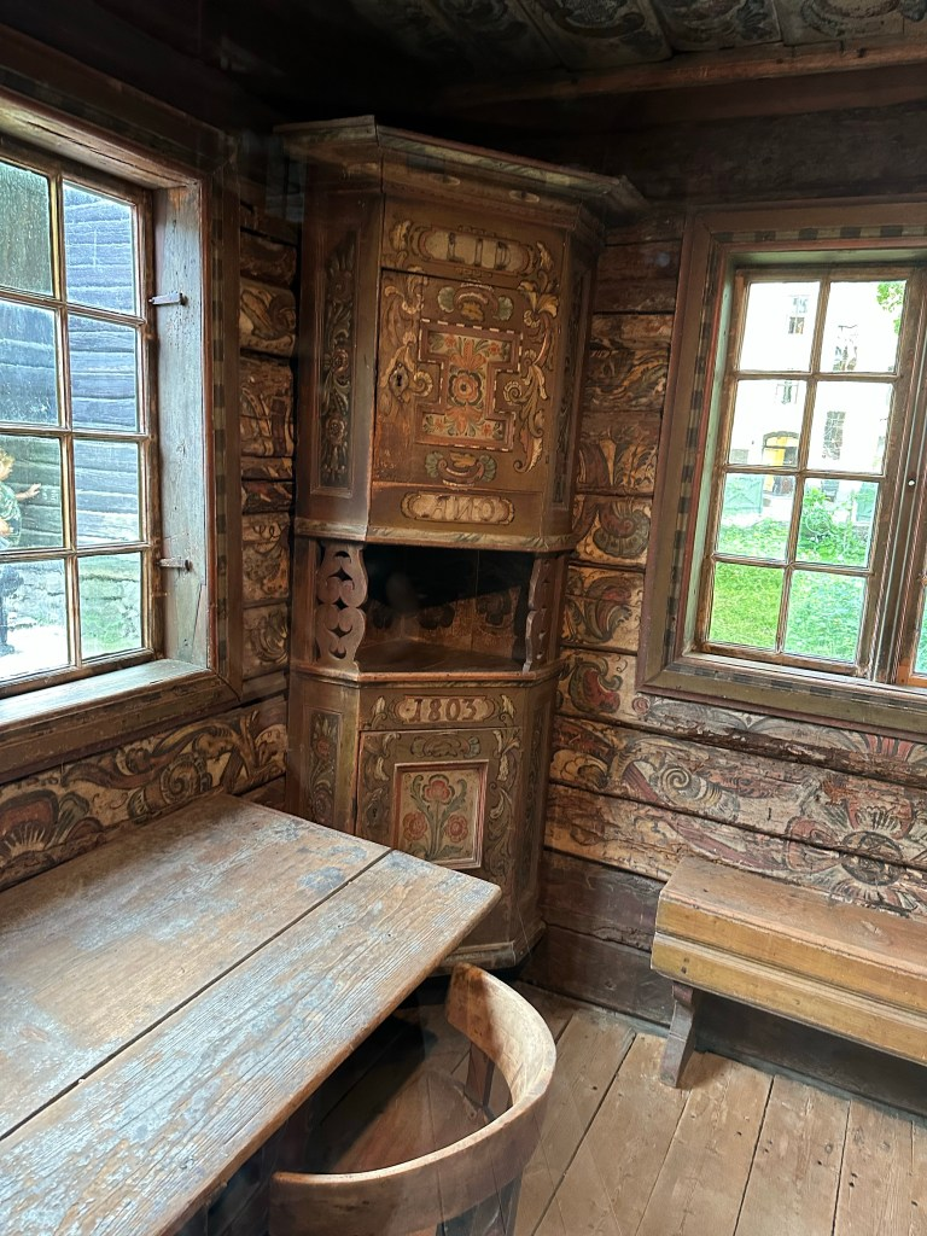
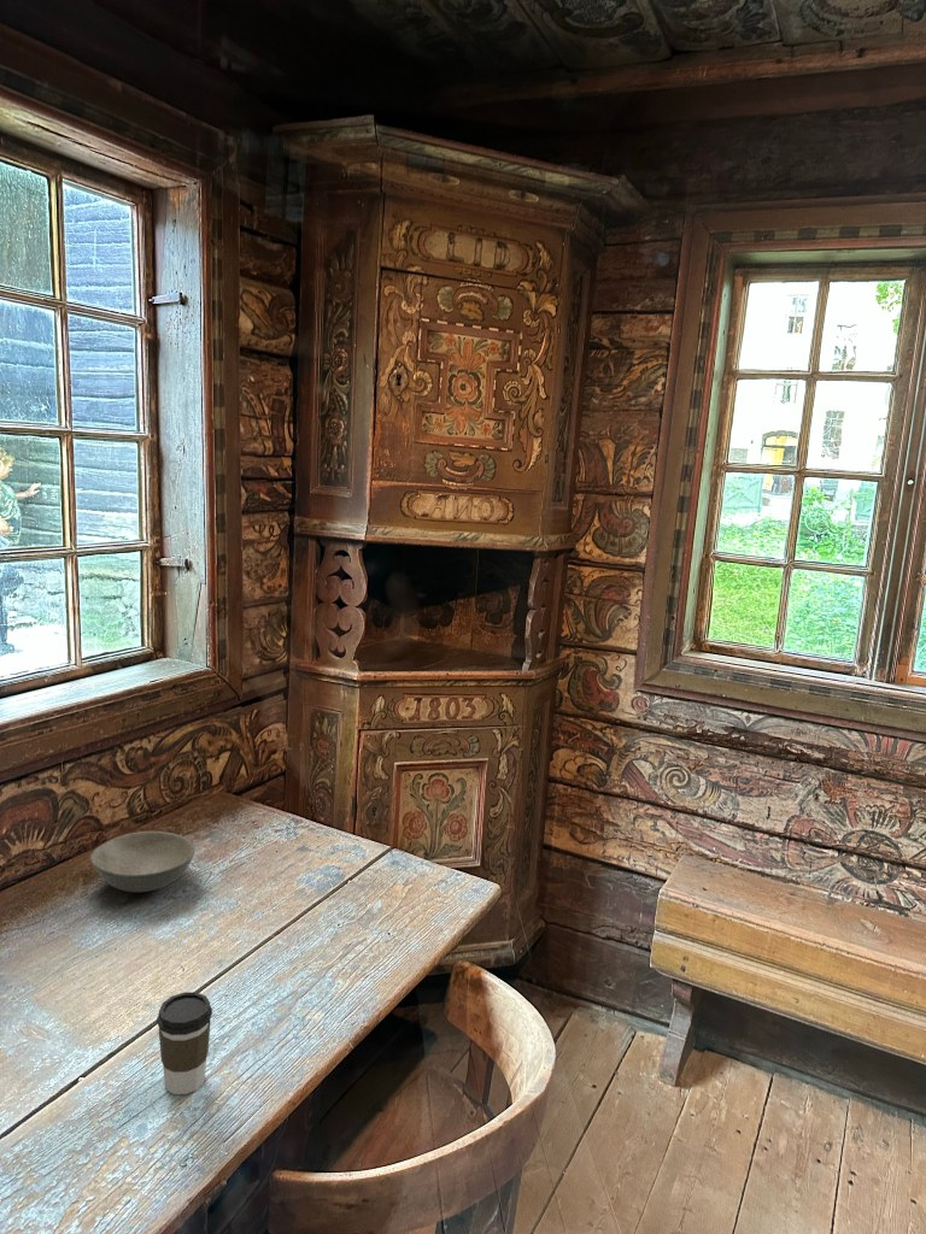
+ soup bowl (143, 866)
+ coffee cup (184, 1044)
